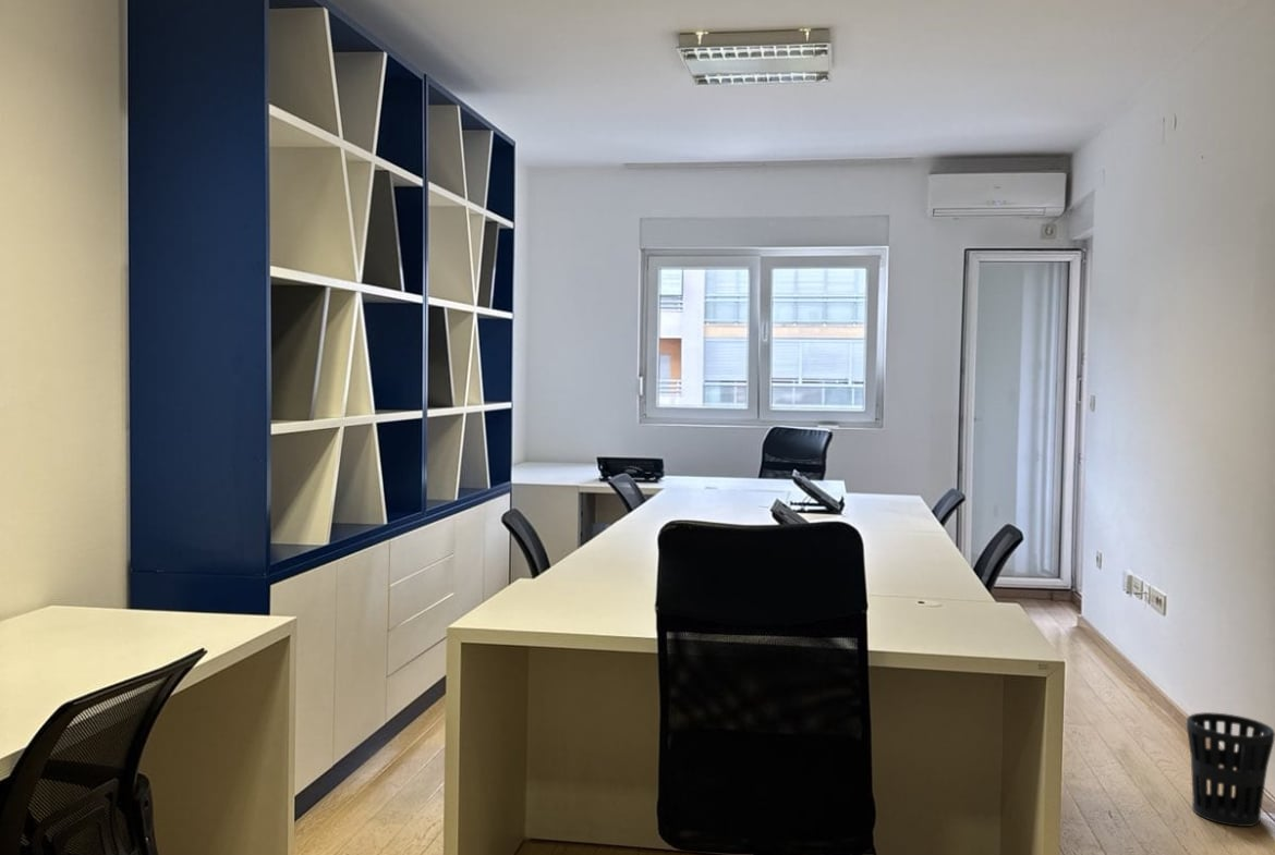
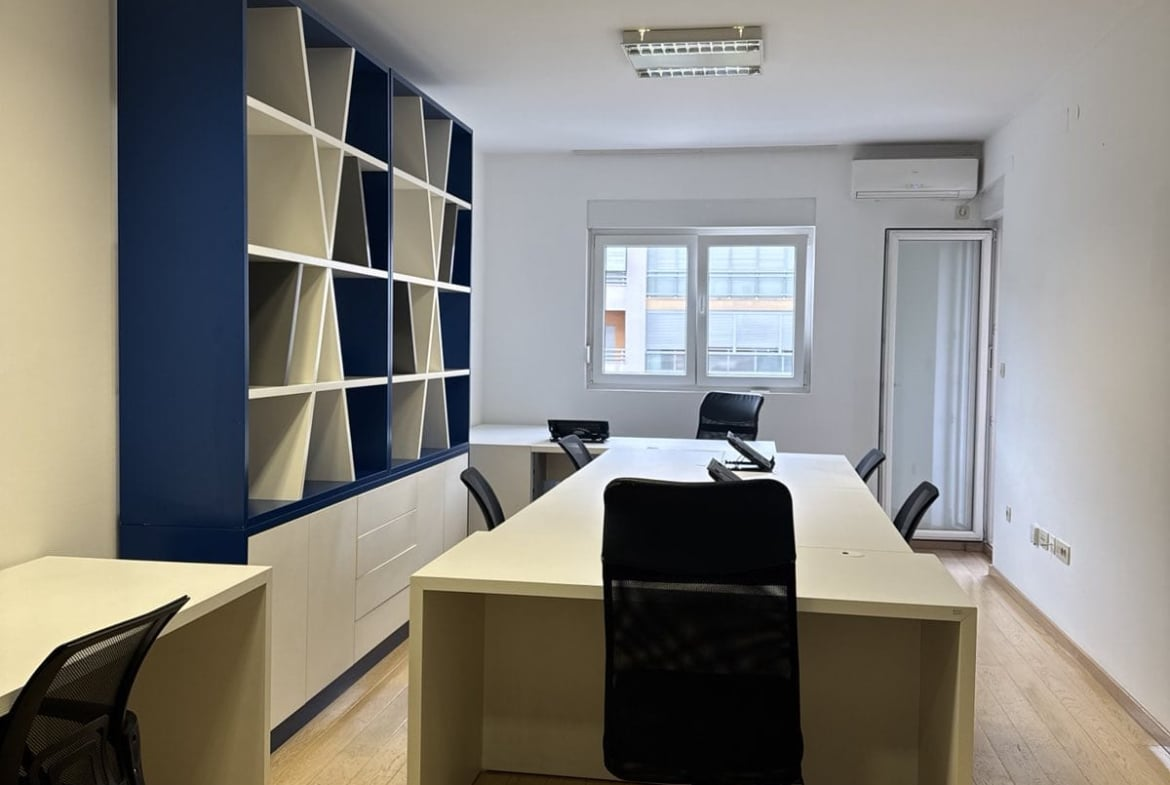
- wastebasket (1227, 769)
